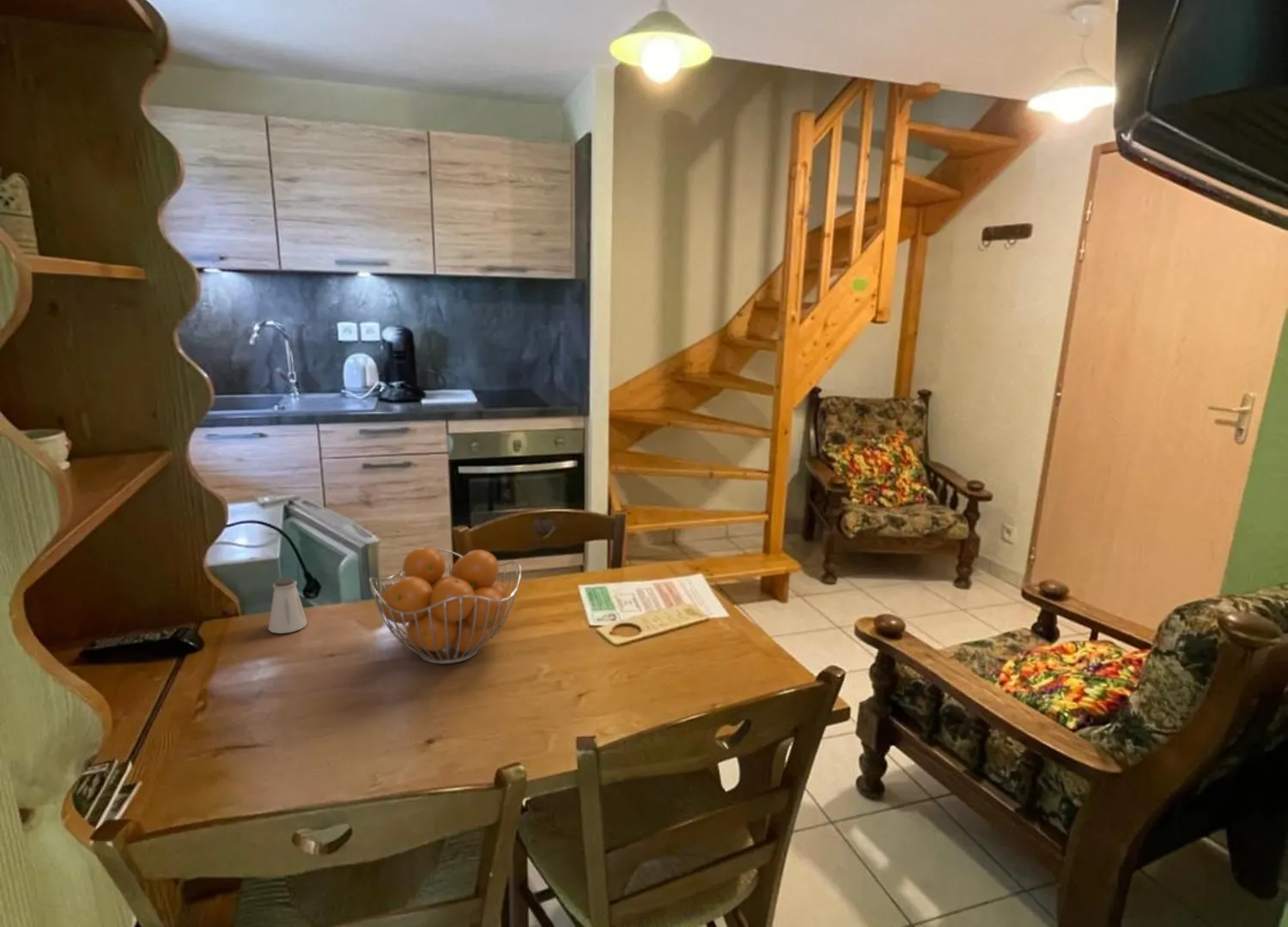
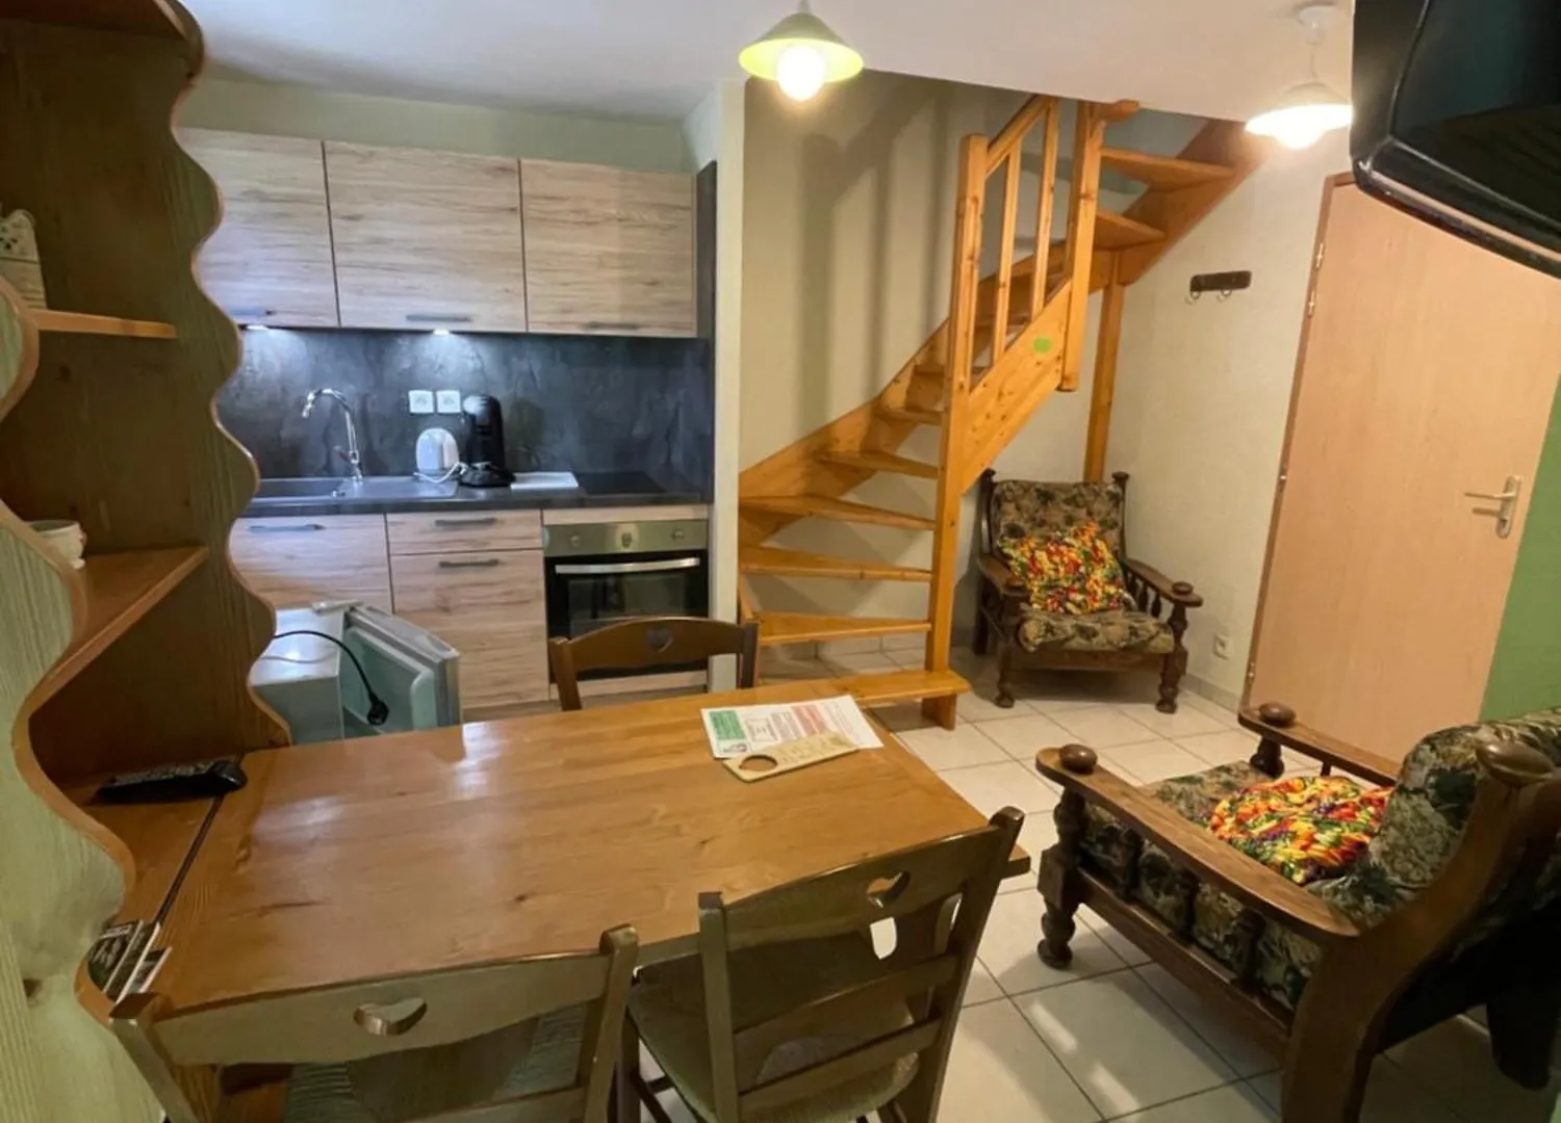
- saltshaker (286, 603)
- fruit basket (447, 601)
